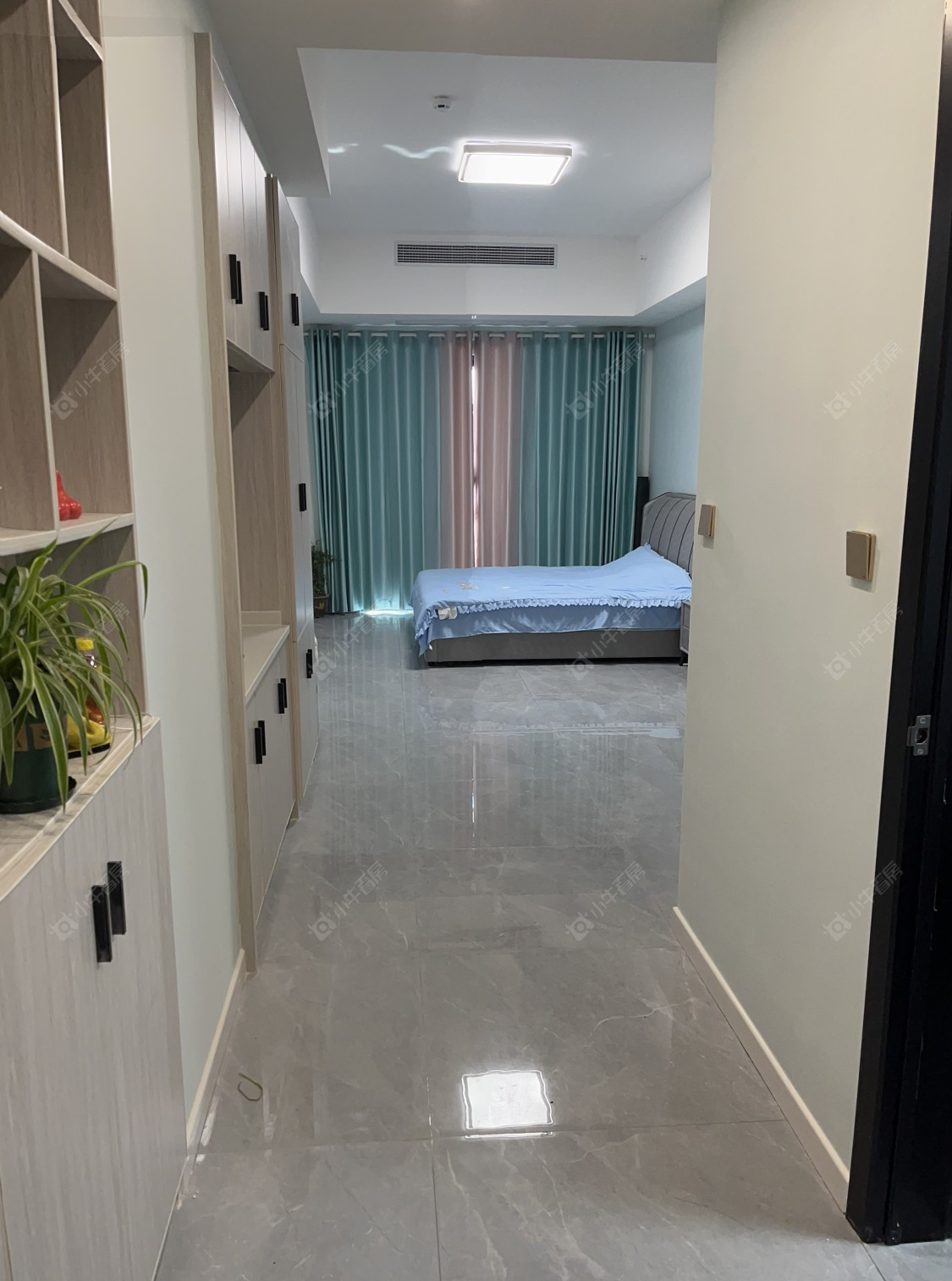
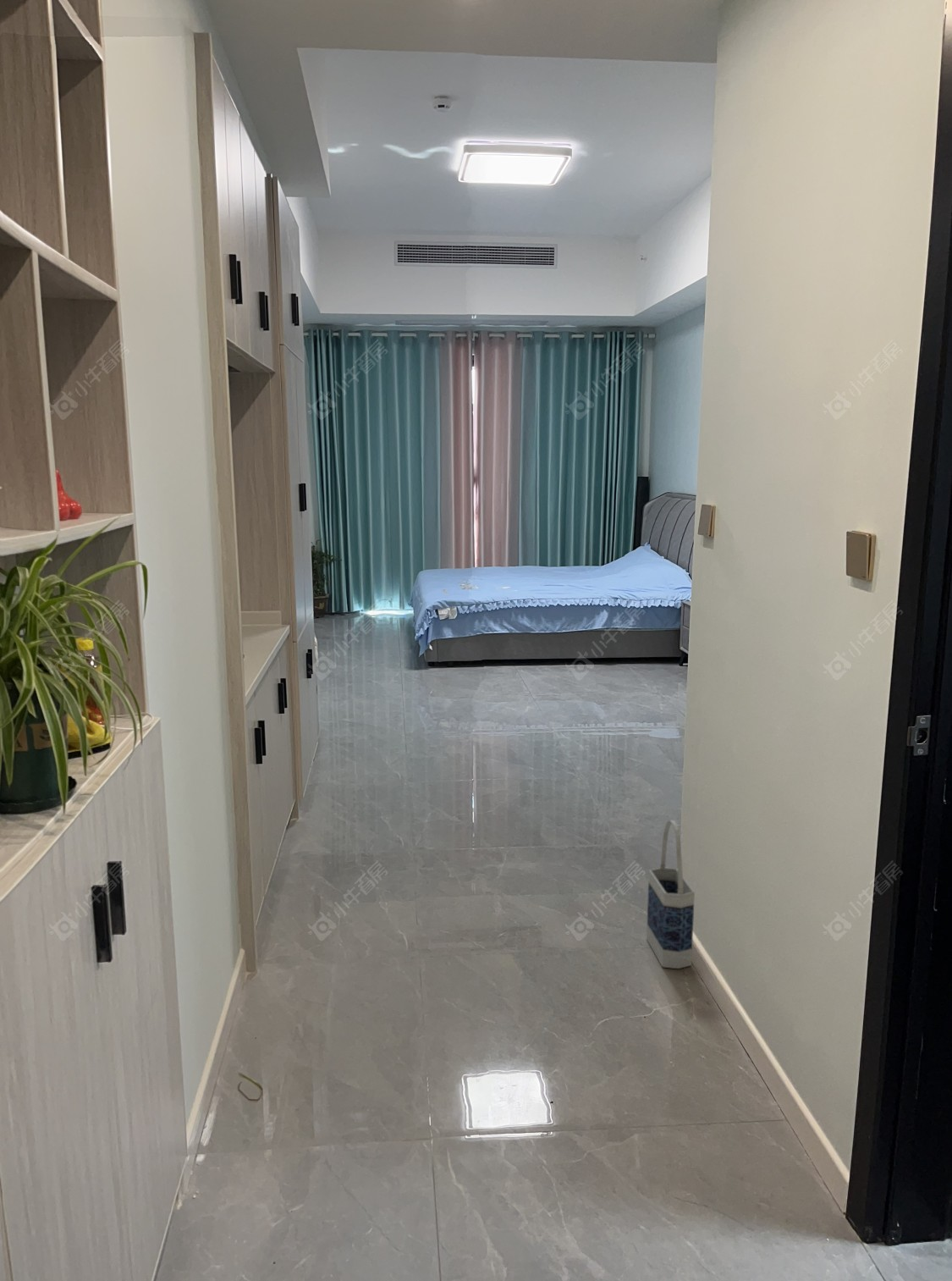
+ bag (670, 888)
